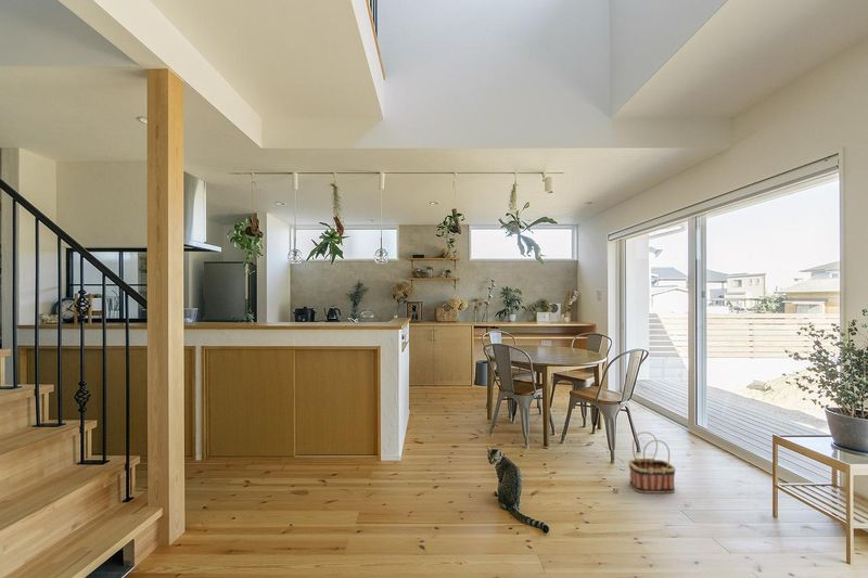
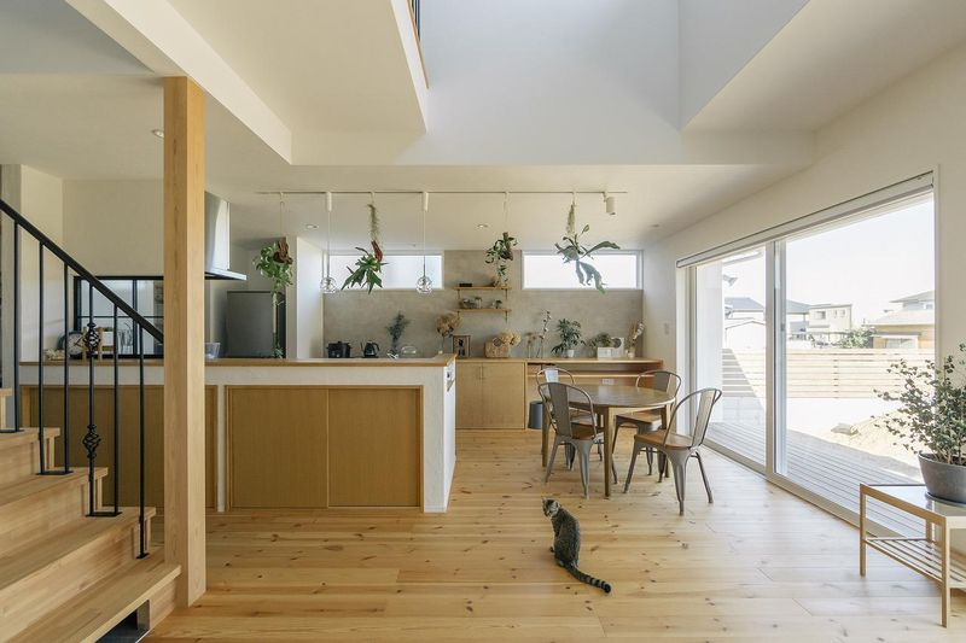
- basket (651, 461)
